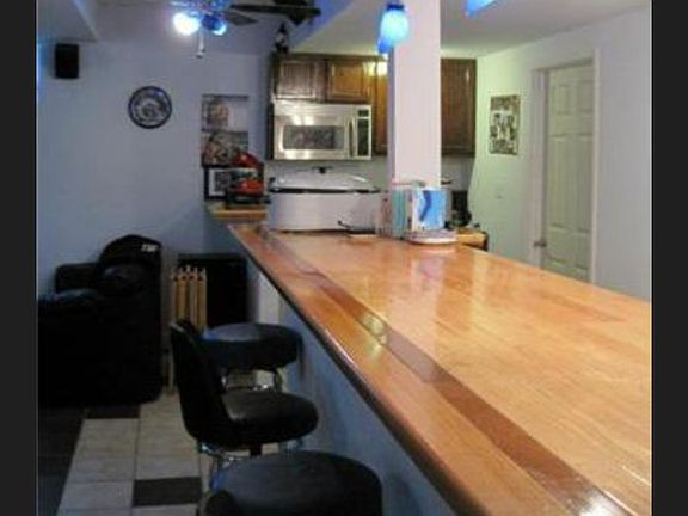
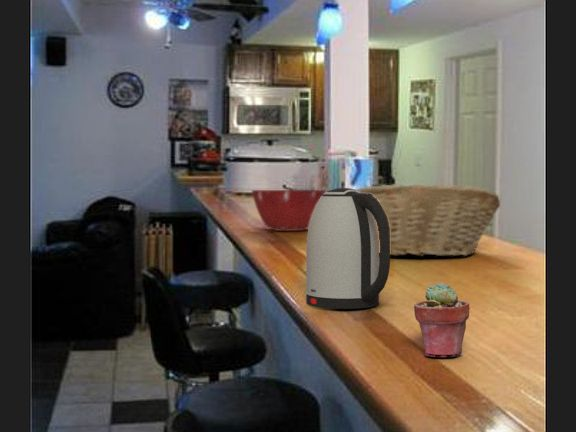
+ kettle (351, 246)
+ fruit basket (414, 219)
+ potted succulent (441, 318)
+ mixing bowl (288, 209)
